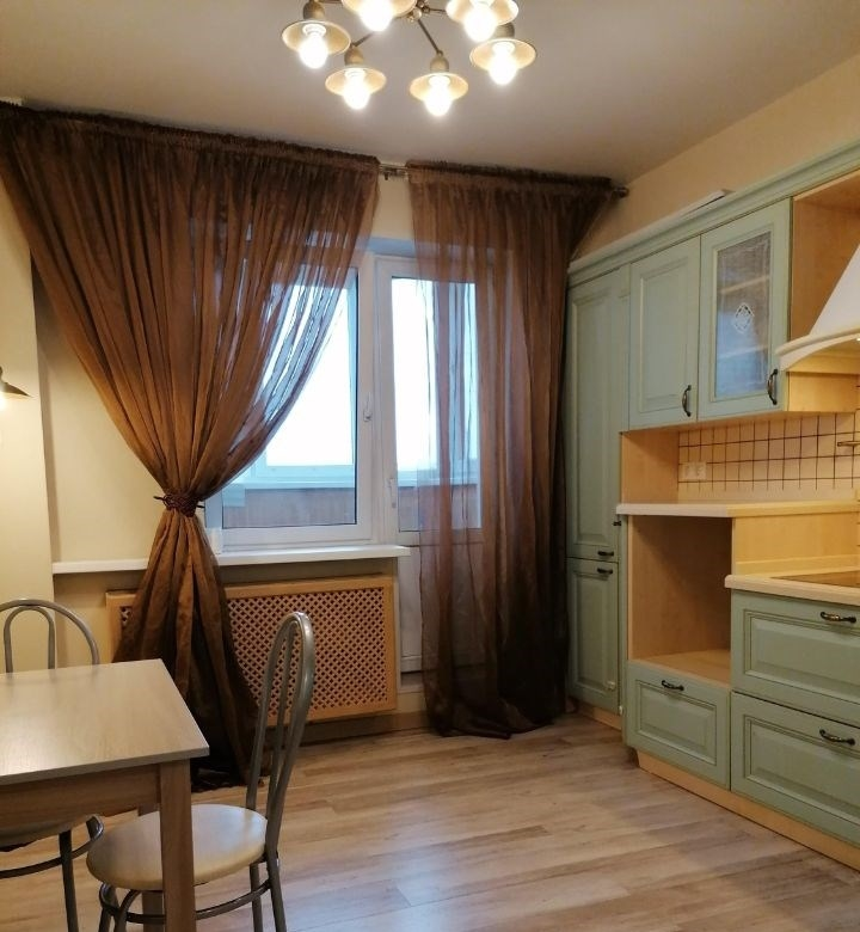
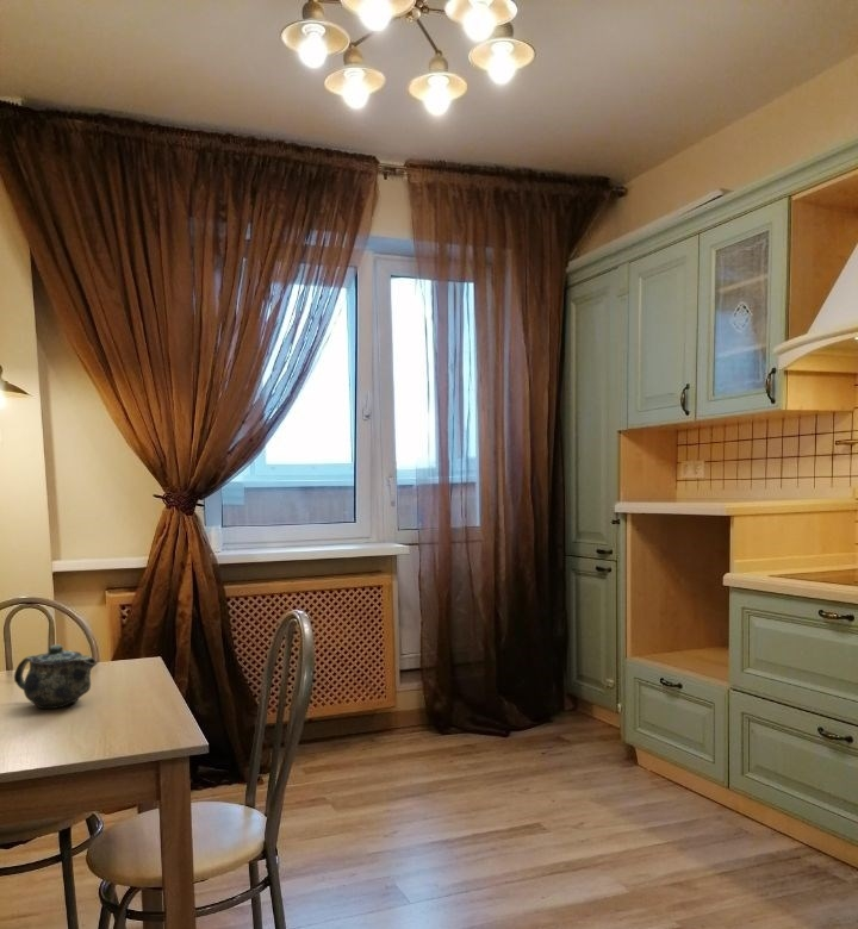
+ chinaware (55, 673)
